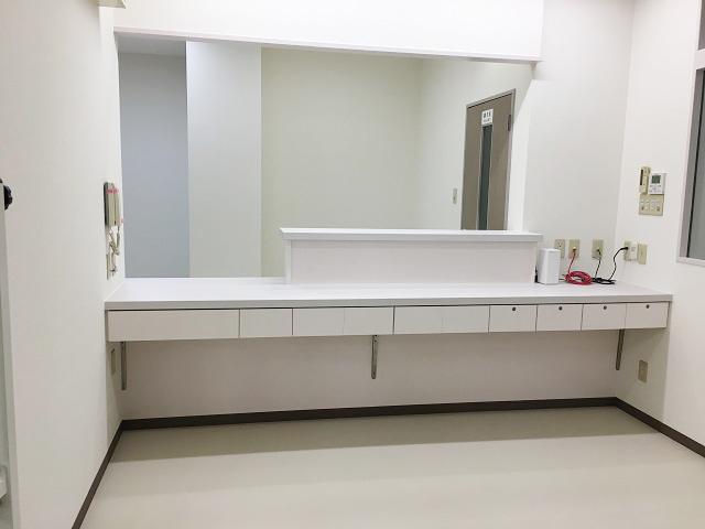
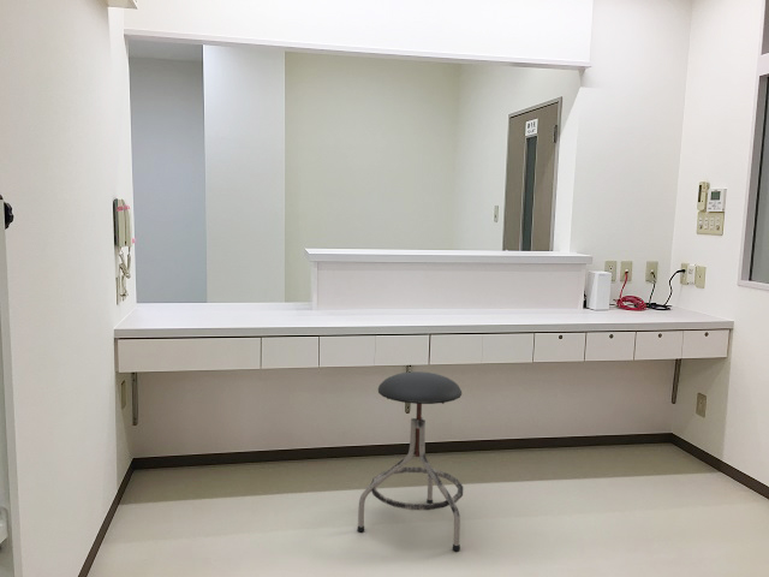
+ stool (411, 451)
